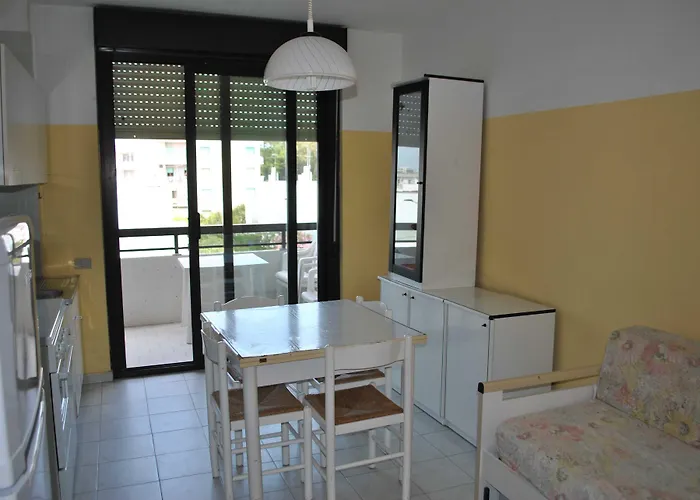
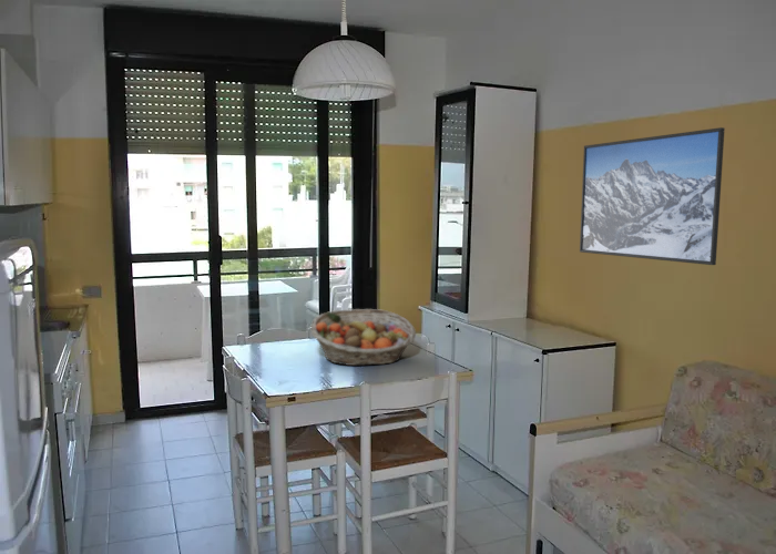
+ fruit basket (363, 336)
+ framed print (642, 198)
